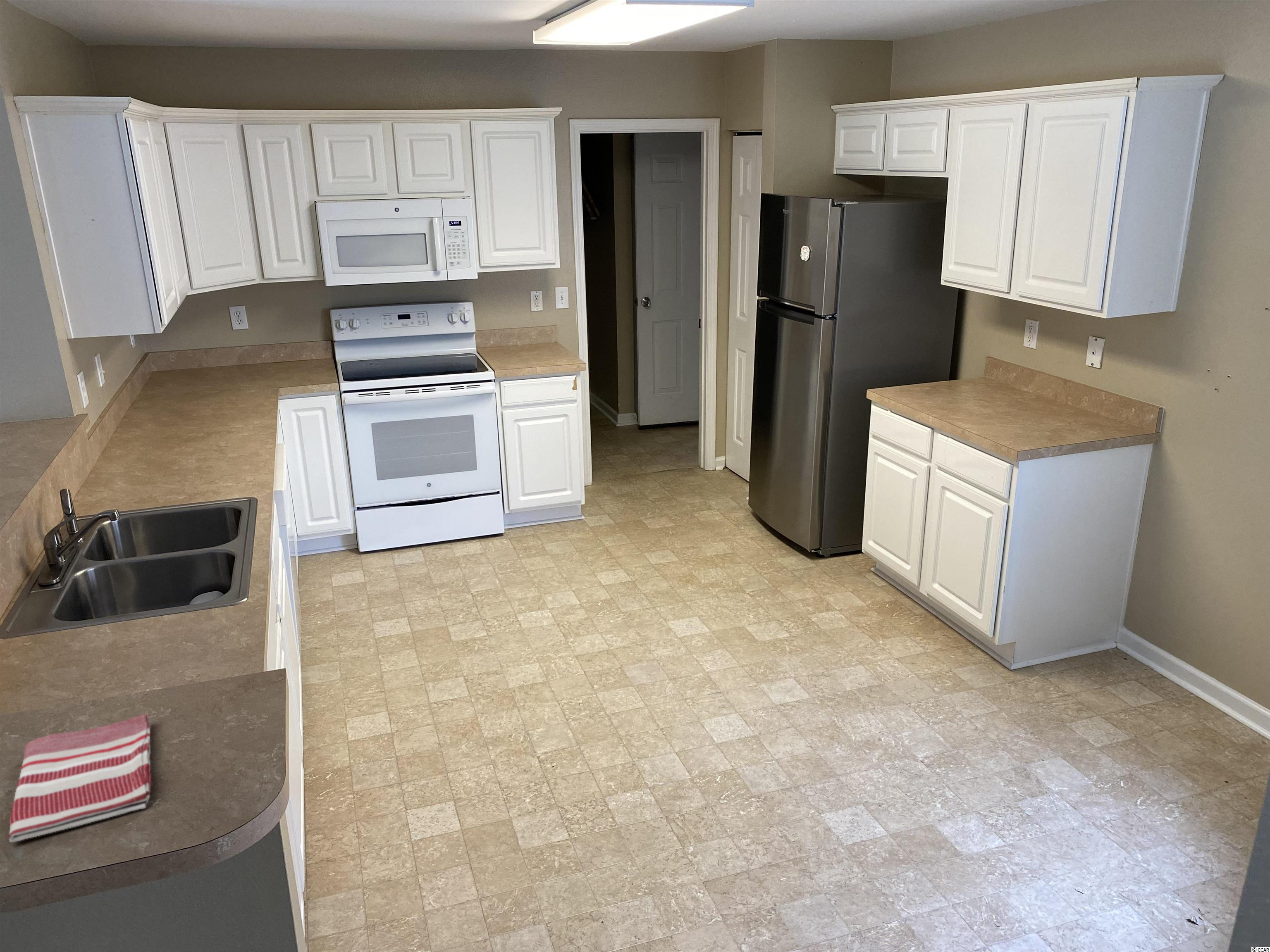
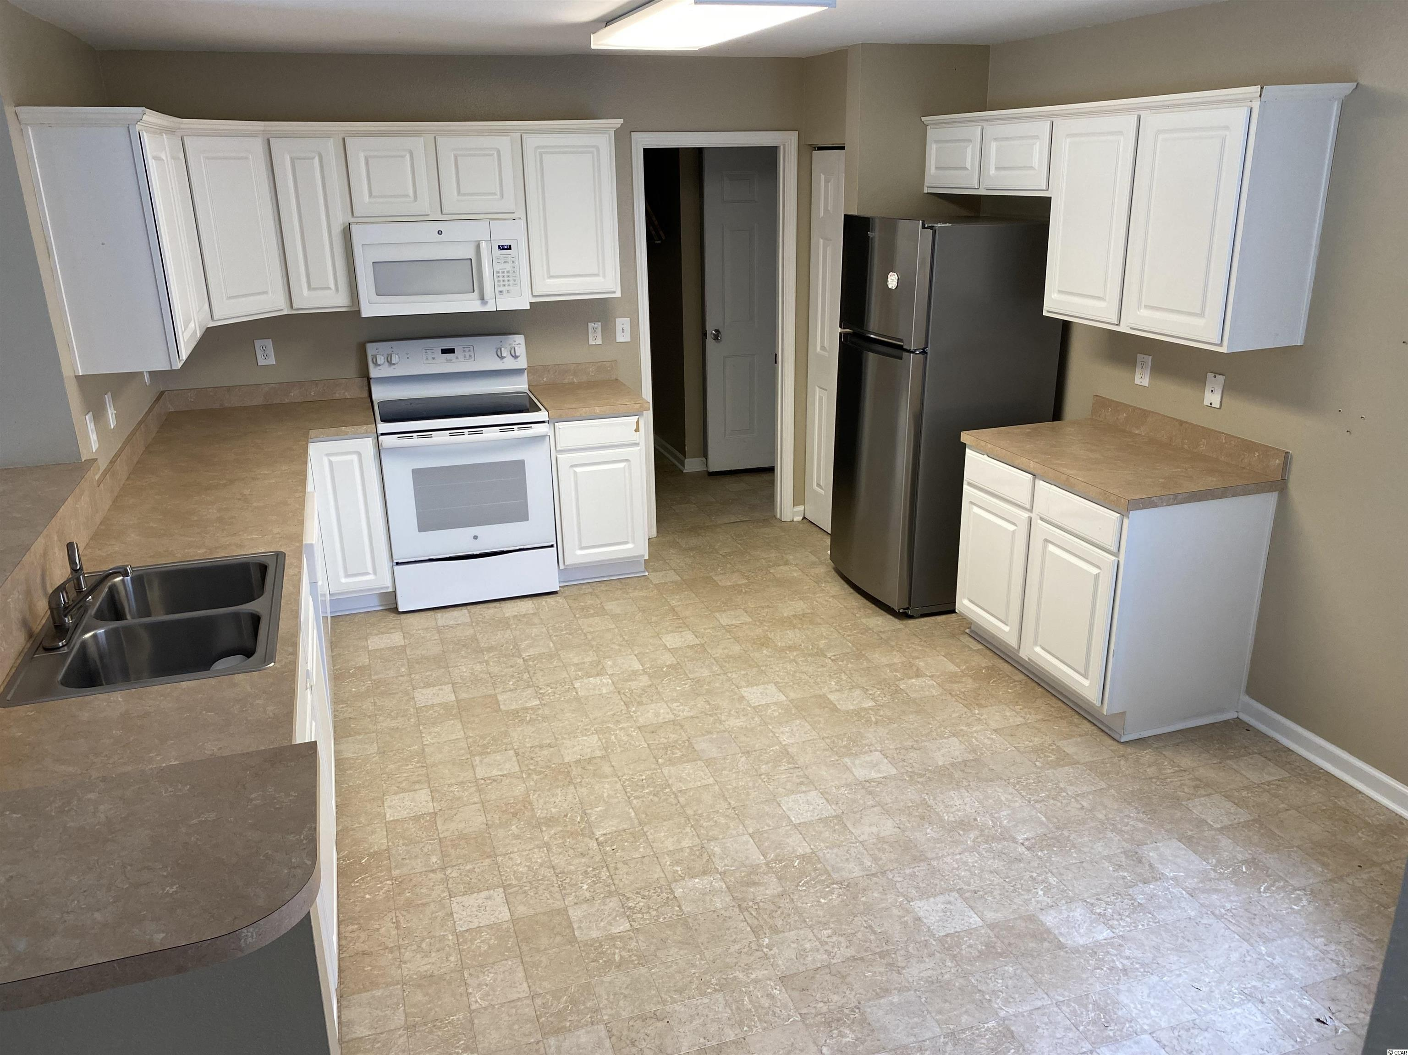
- dish towel (85, 771)
